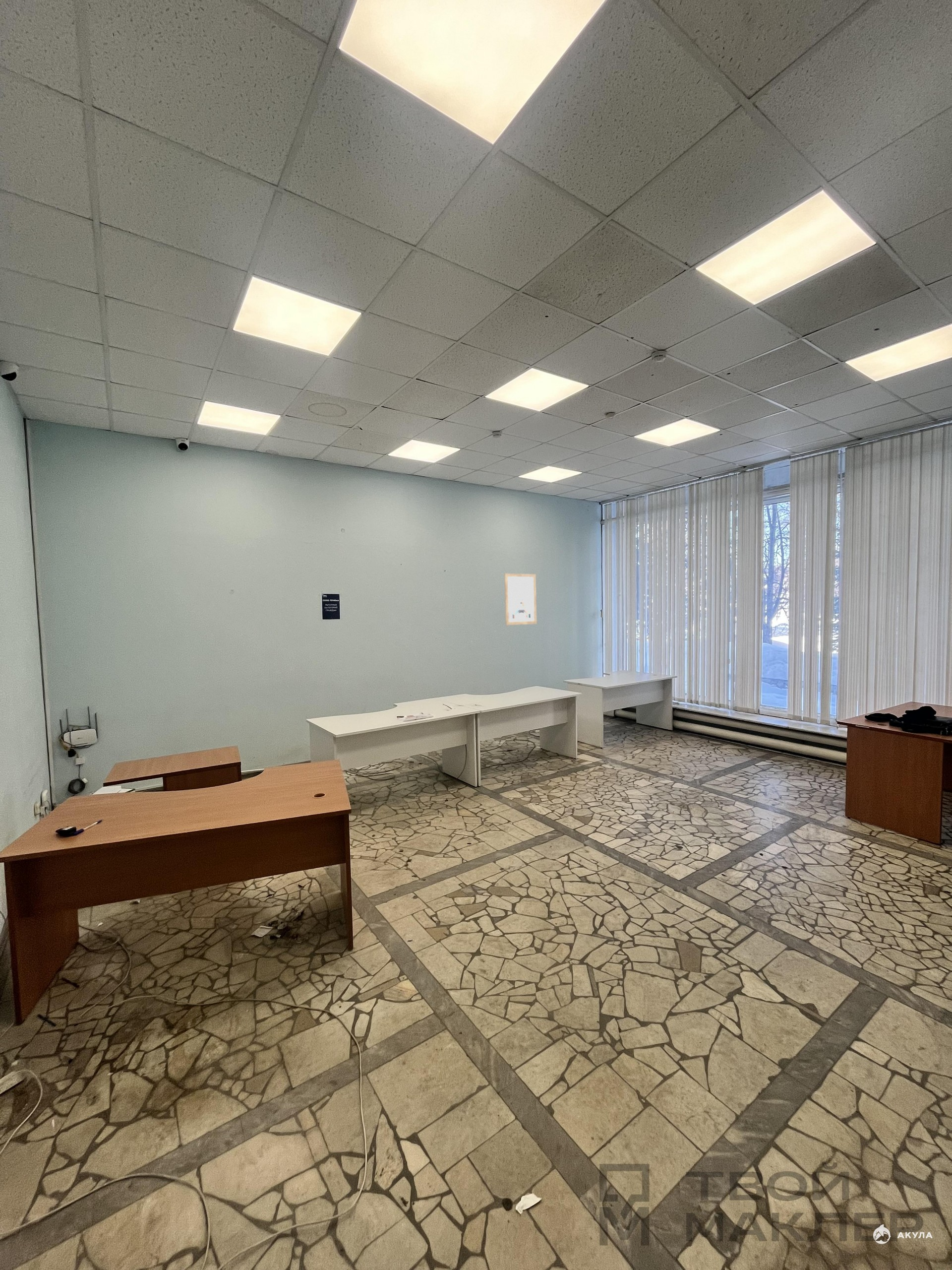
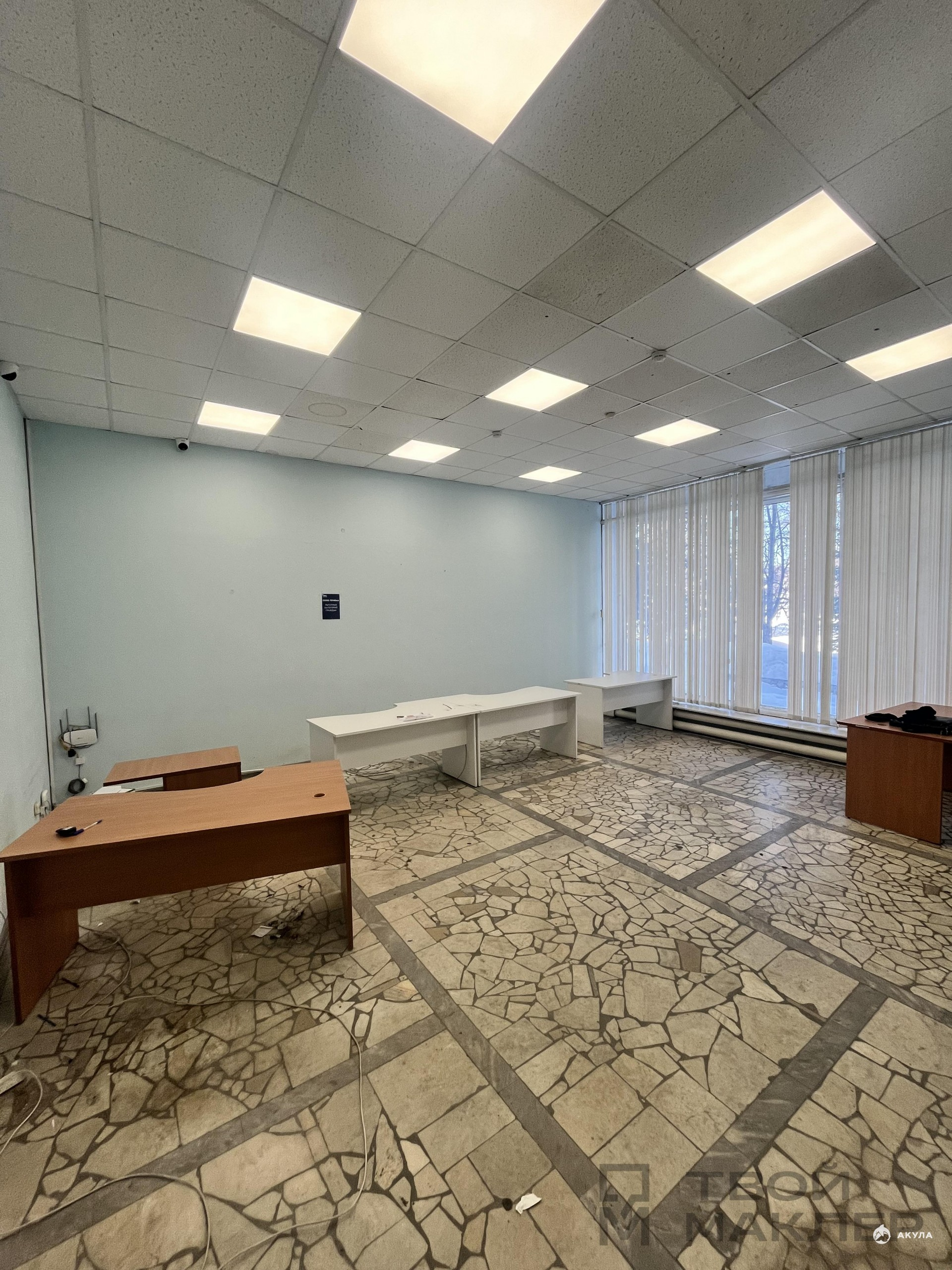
- wall art (521, 599)
